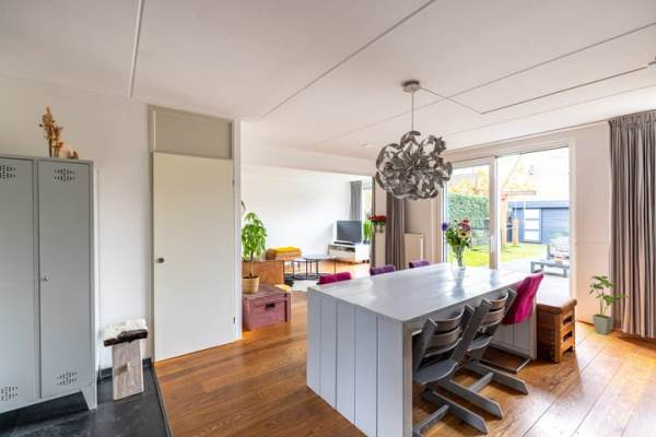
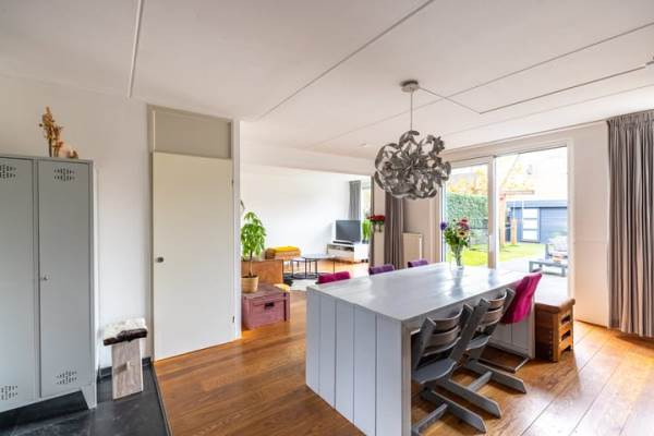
- house plant (607, 305)
